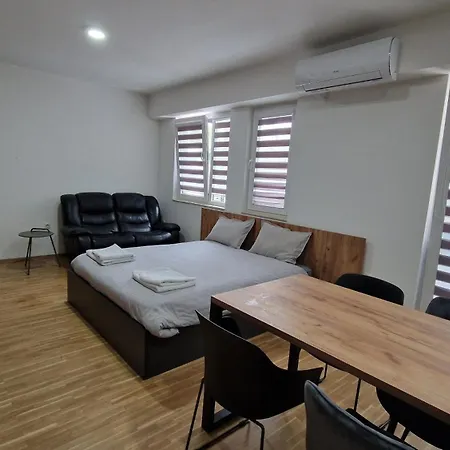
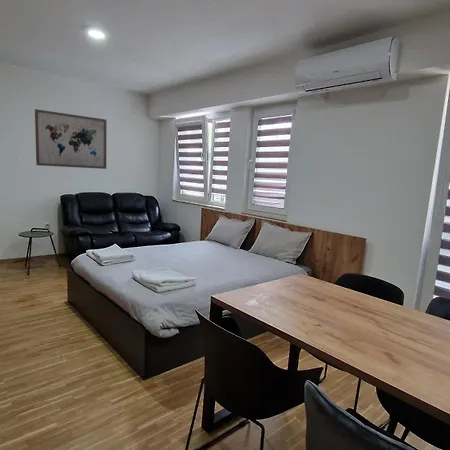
+ wall art (73, 141)
